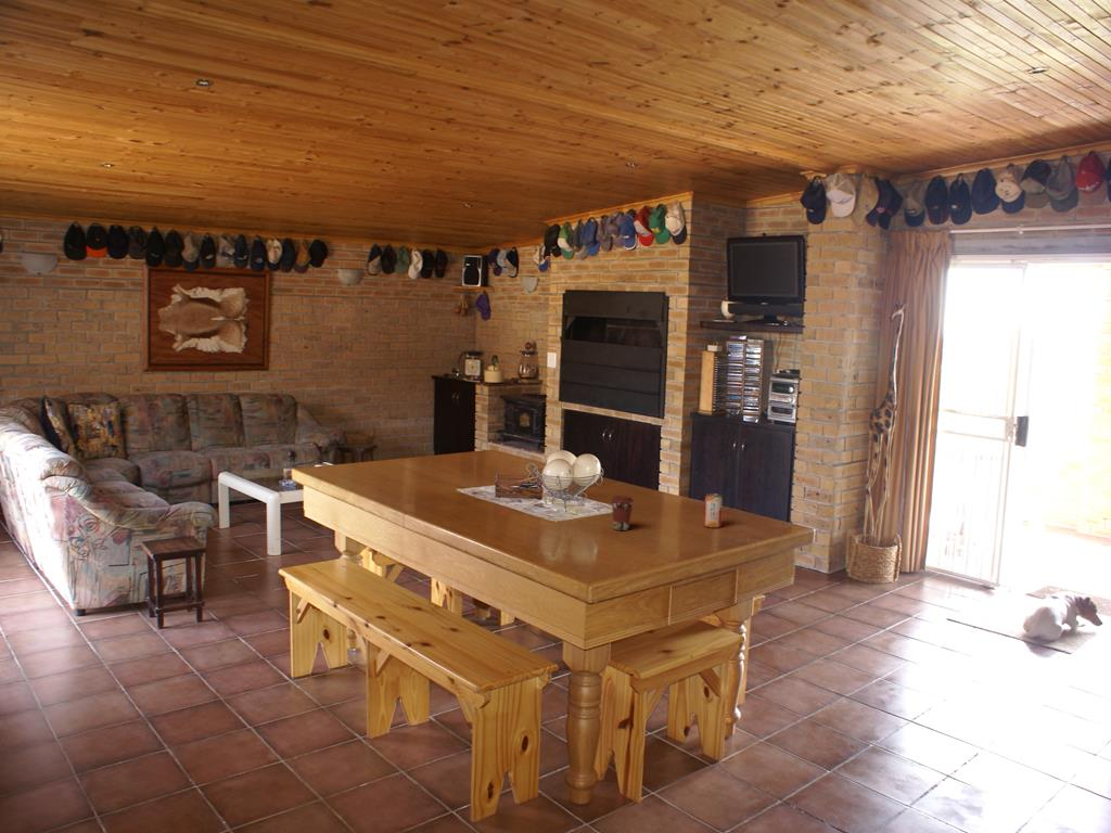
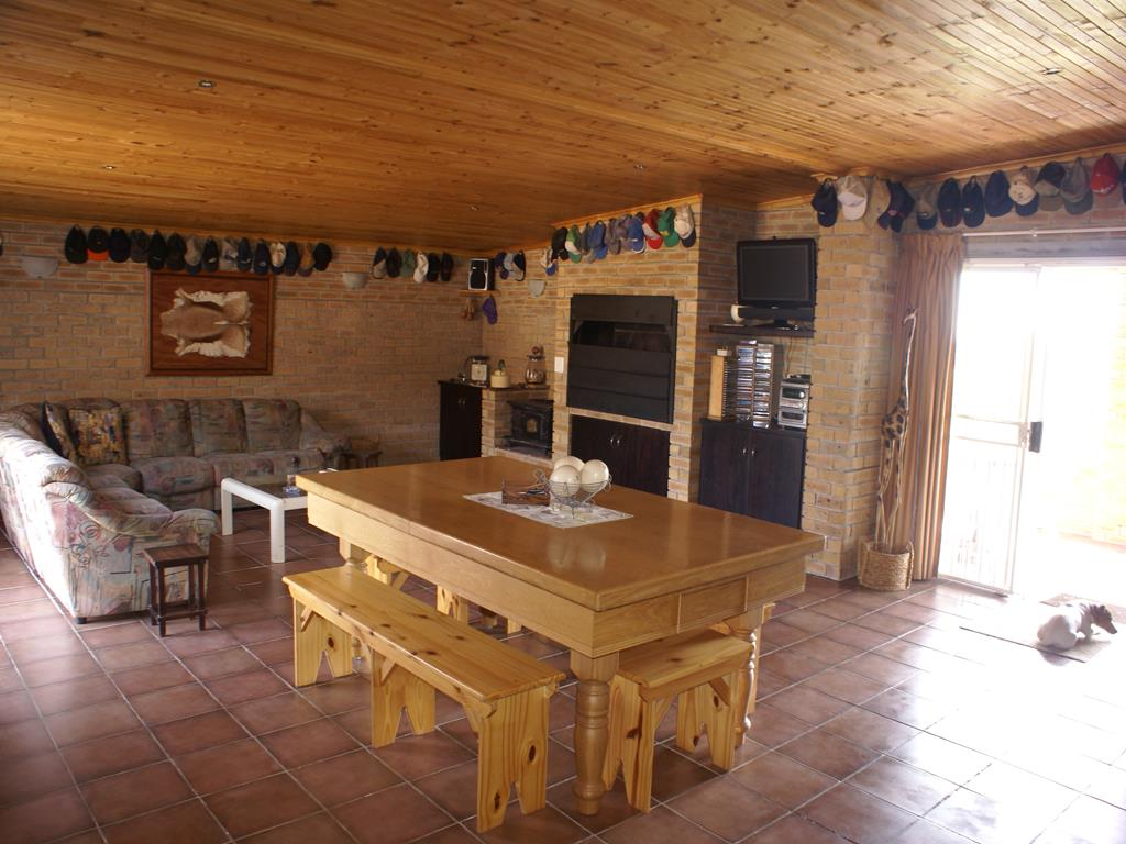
- beverage can (713, 510)
- coffee cup (622, 512)
